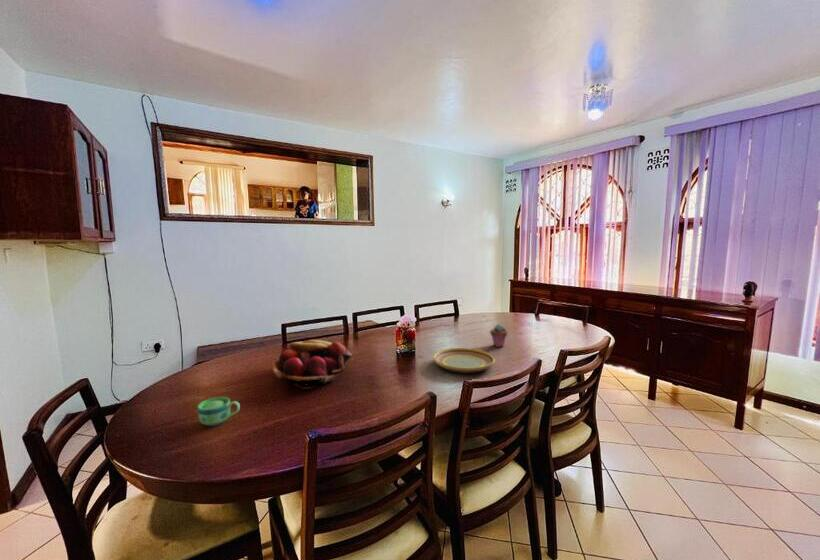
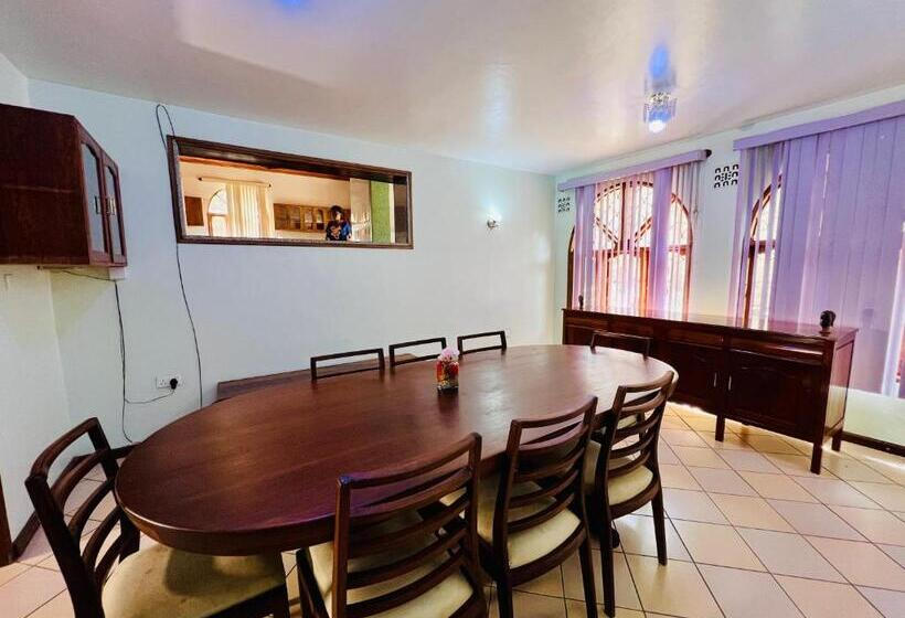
- fruit basket (311, 359)
- potted succulent (498, 334)
- cup (219, 411)
- plate (463, 361)
